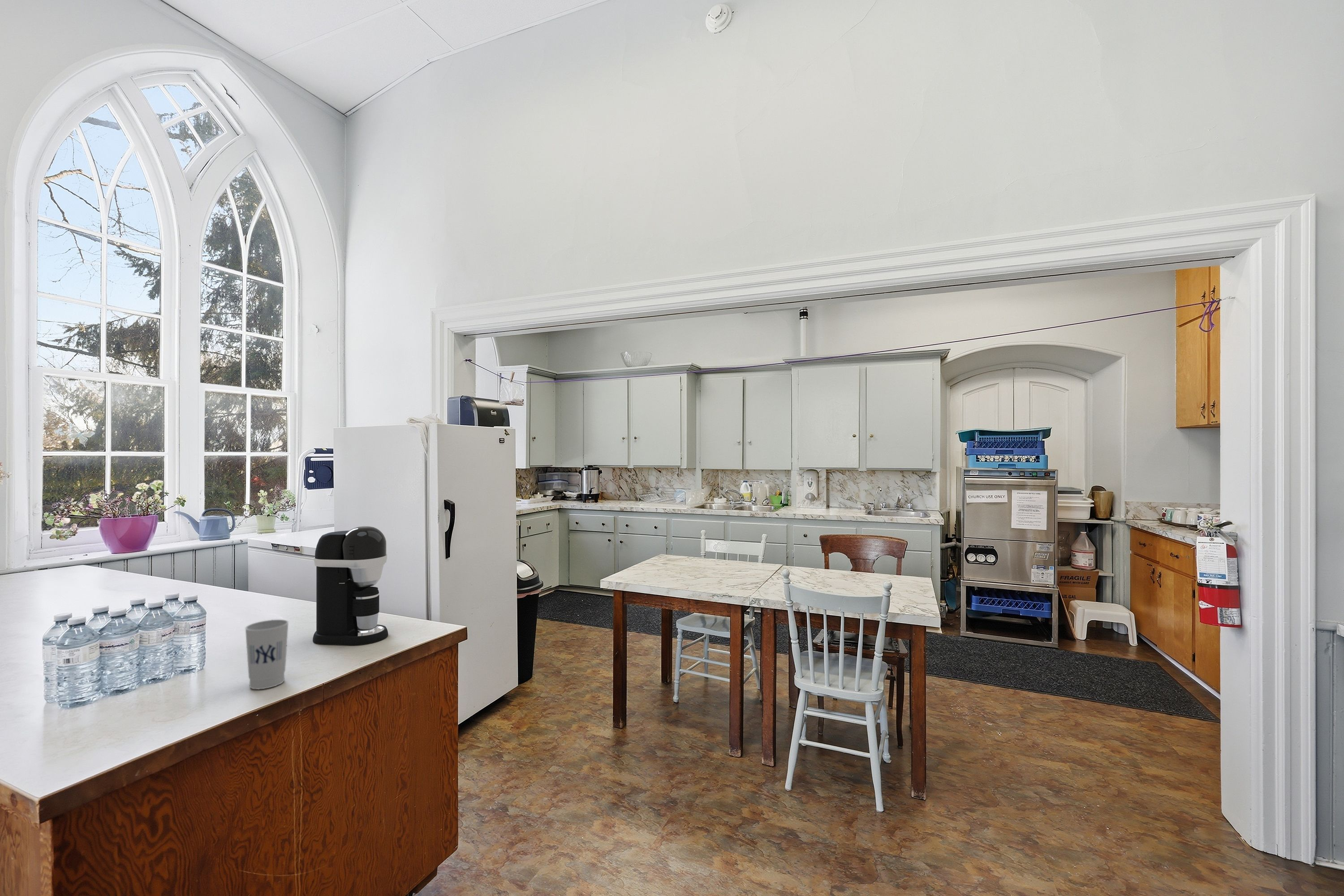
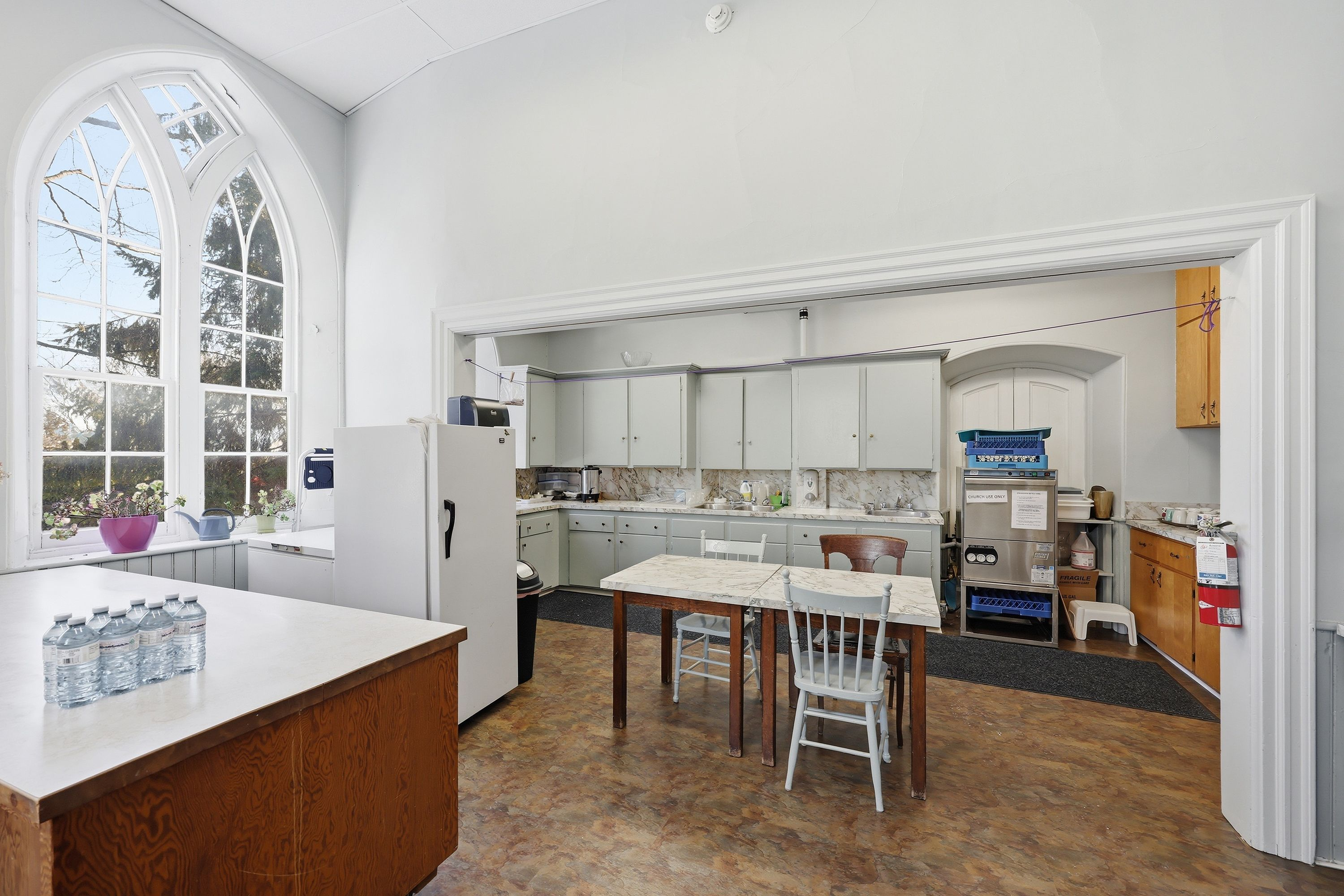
- cup (267, 654)
- coffee maker (351, 582)
